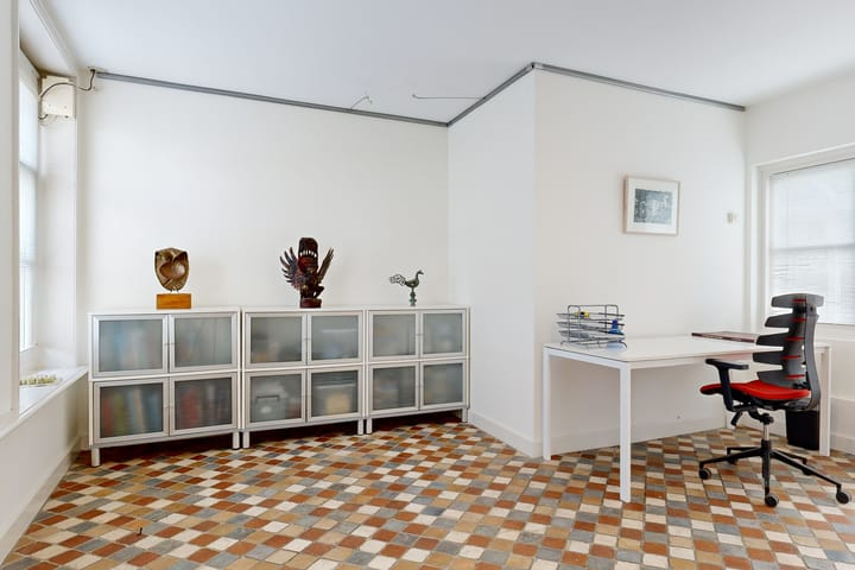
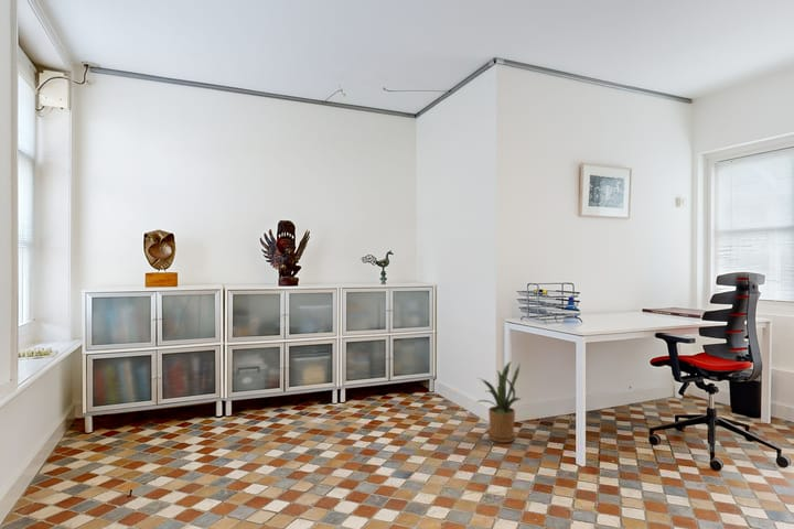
+ house plant (497, 400)
